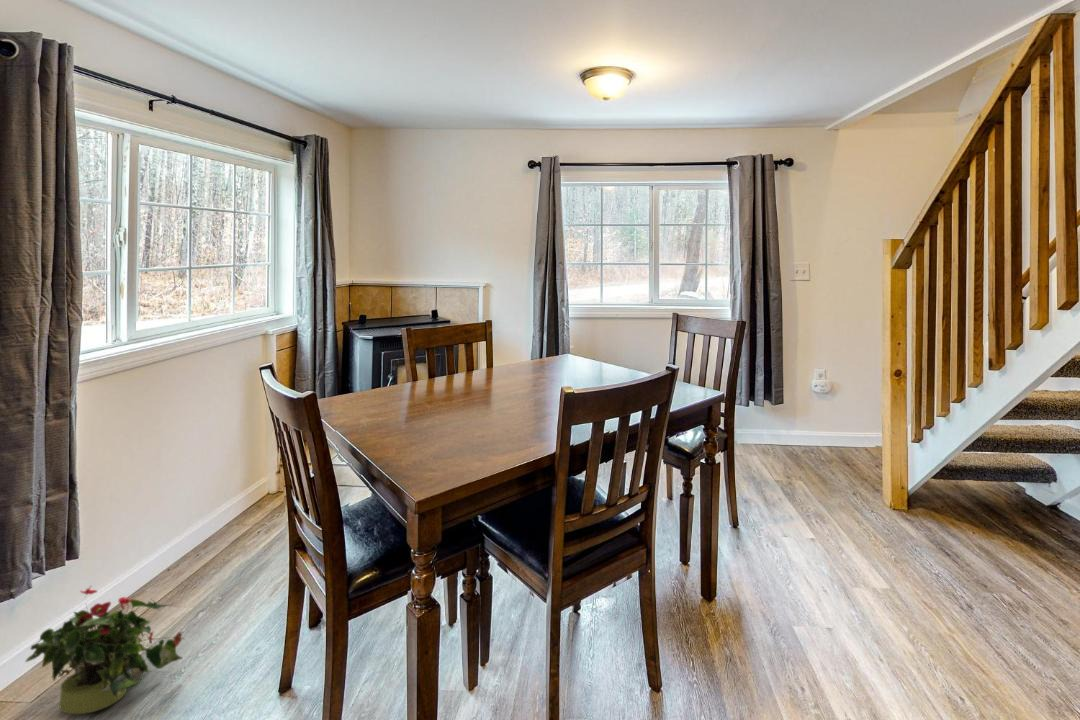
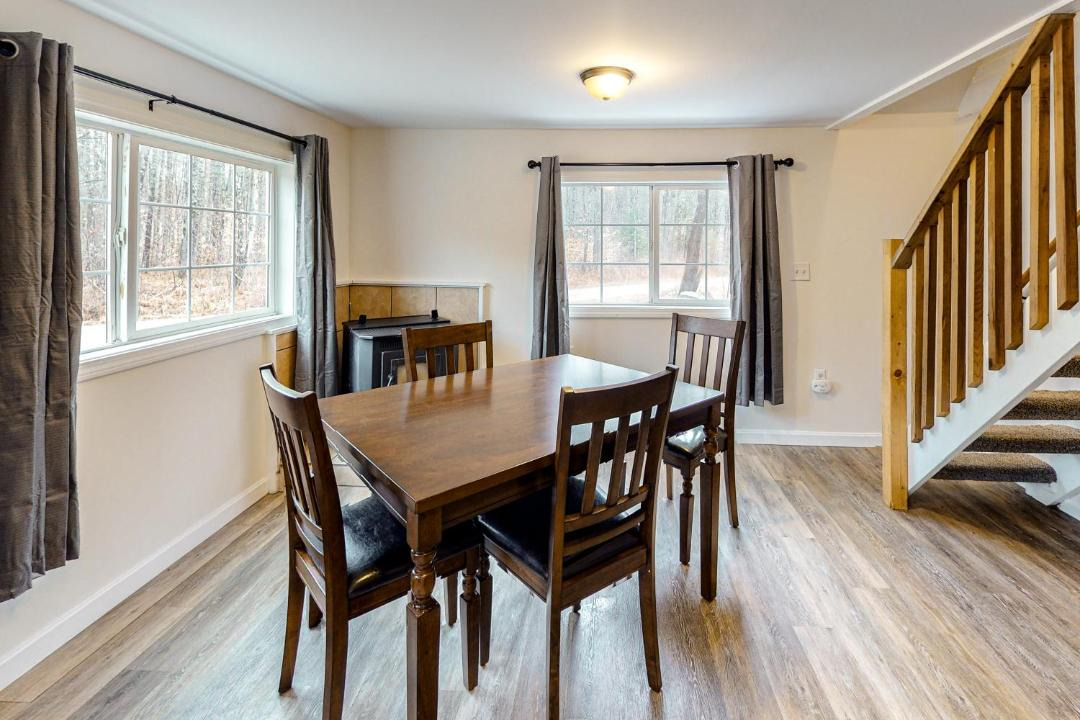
- potted plant (109, 640)
